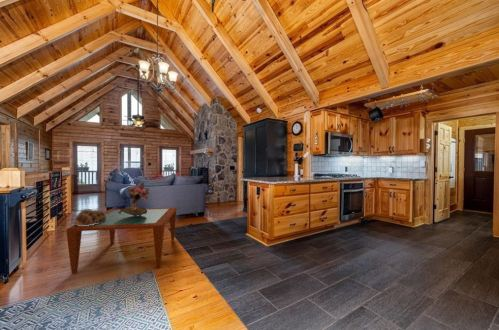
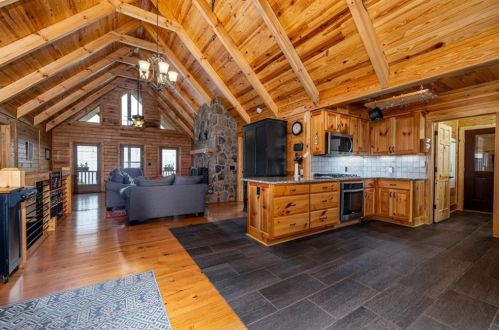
- coffee table (132, 228)
- bouquet (135, 200)
- decorative sphere (90, 215)
